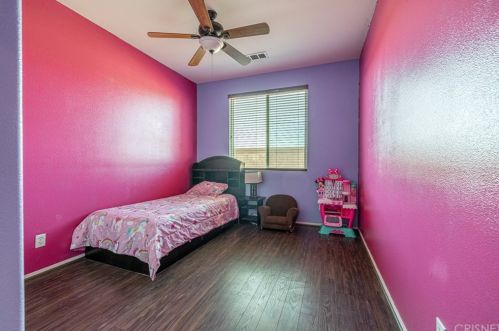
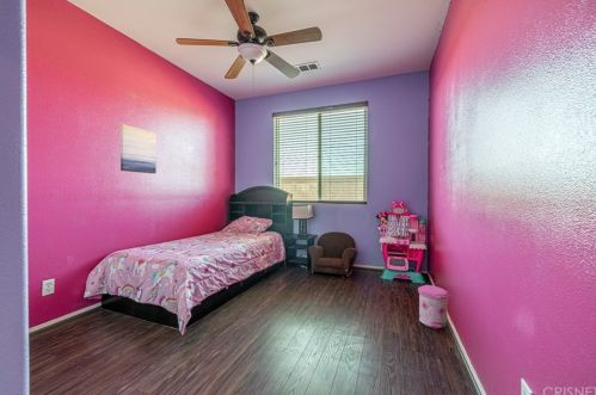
+ wall art (139, 150)
+ trash can (432, 304)
